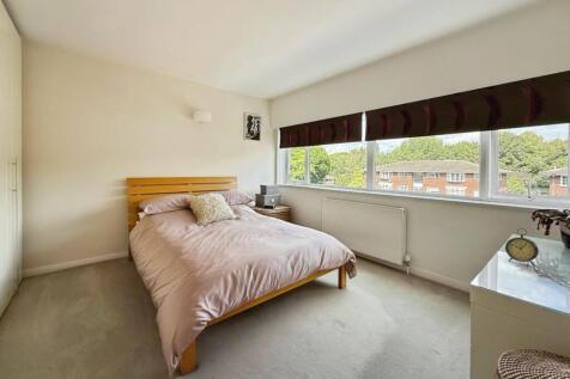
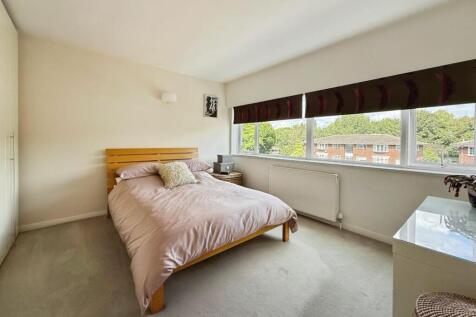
- alarm clock (521, 245)
